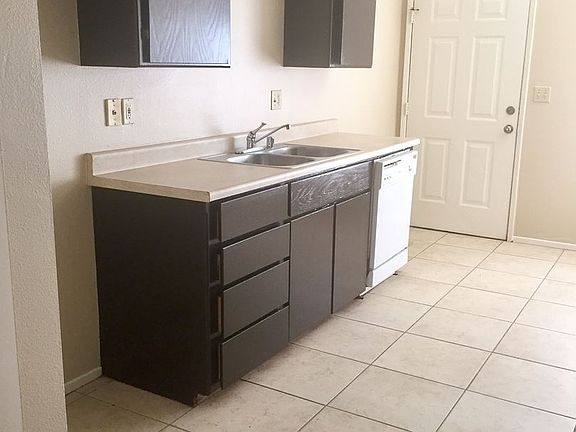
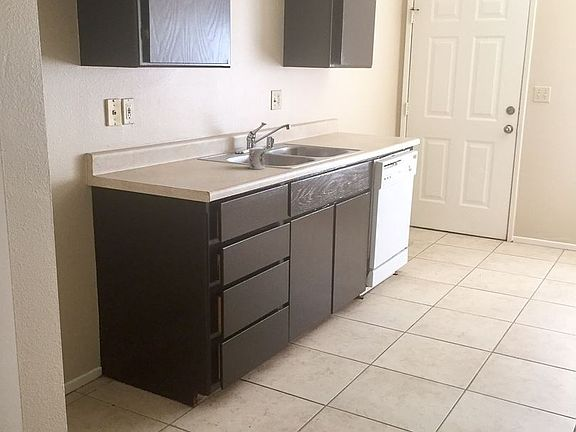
+ cup (255, 159)
